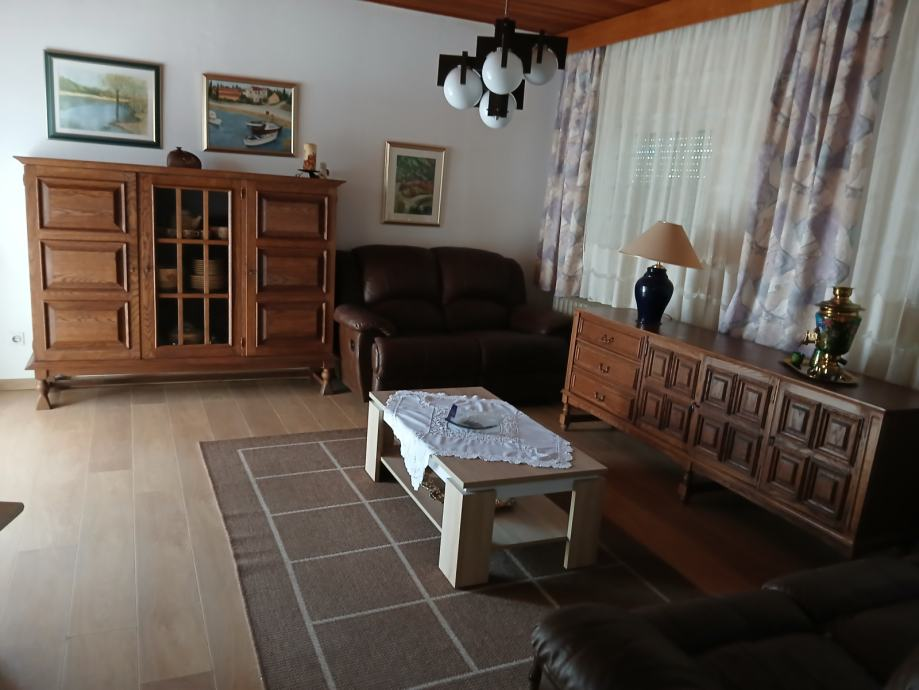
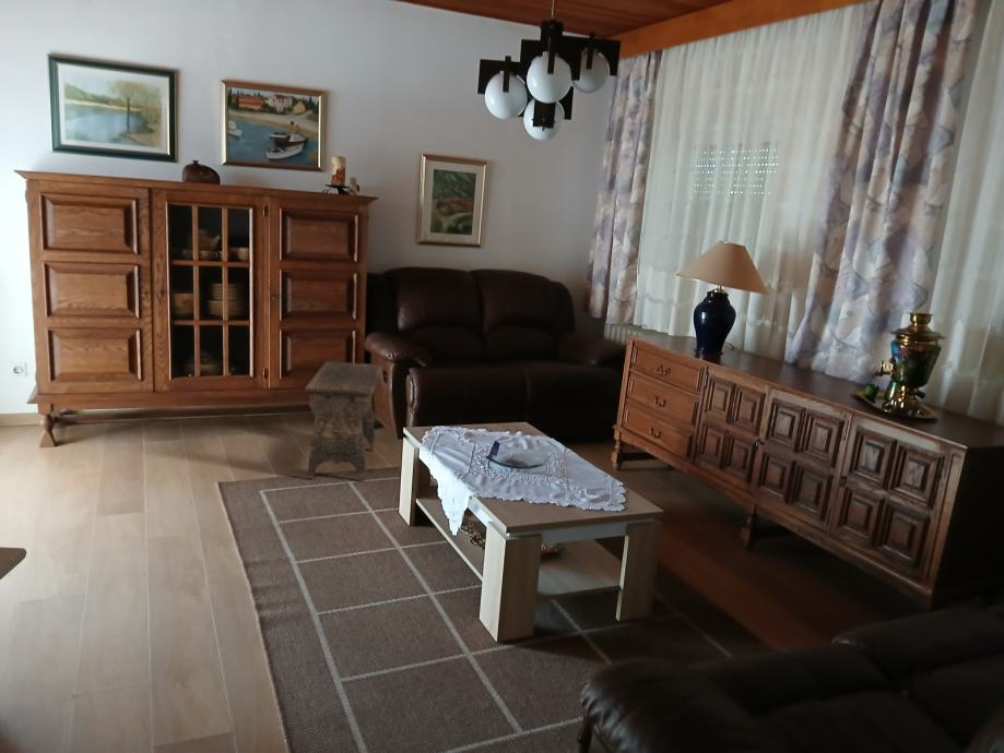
+ footstool (345, 419)
